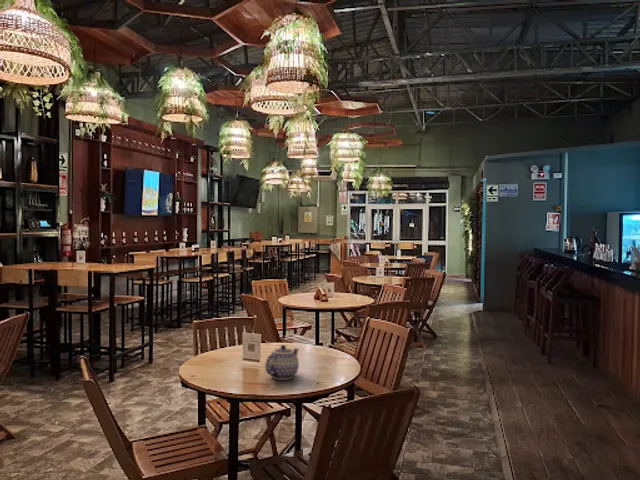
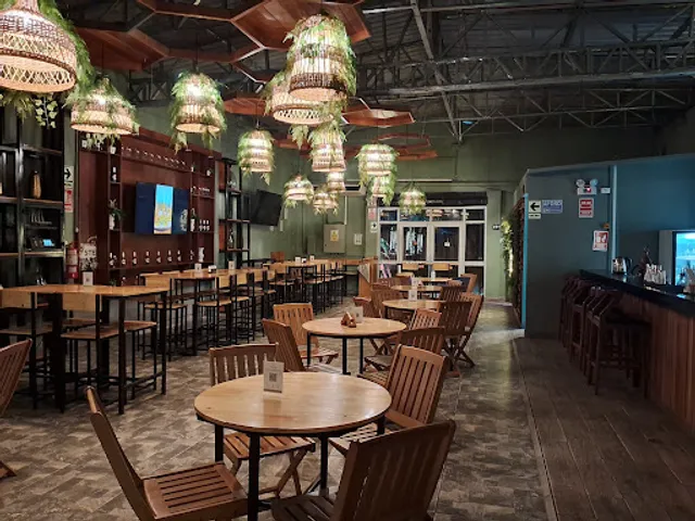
- teapot (282, 360)
